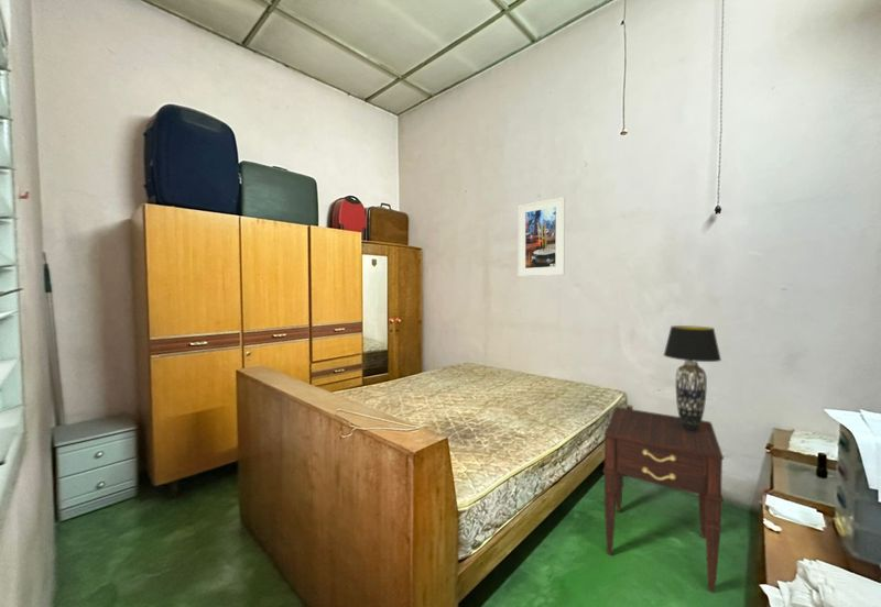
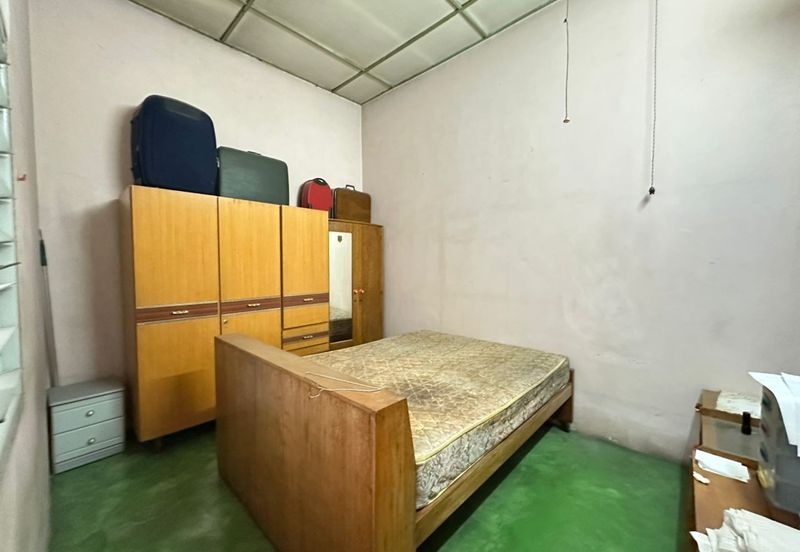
- nightstand (659, 484)
- table lamp (690, 378)
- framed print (540, 239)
